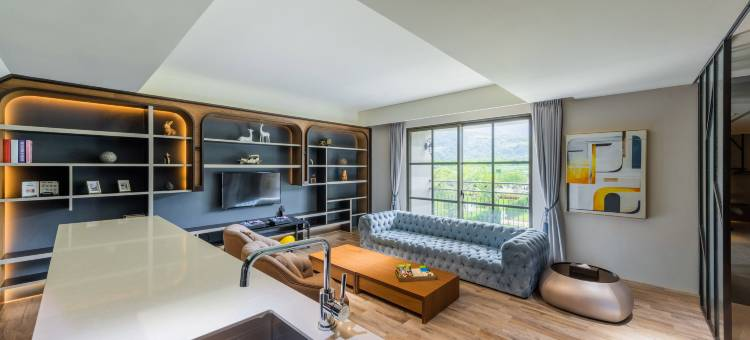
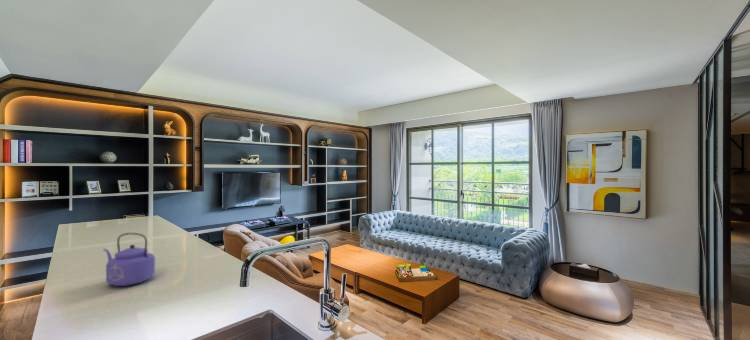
+ kettle (126, 256)
